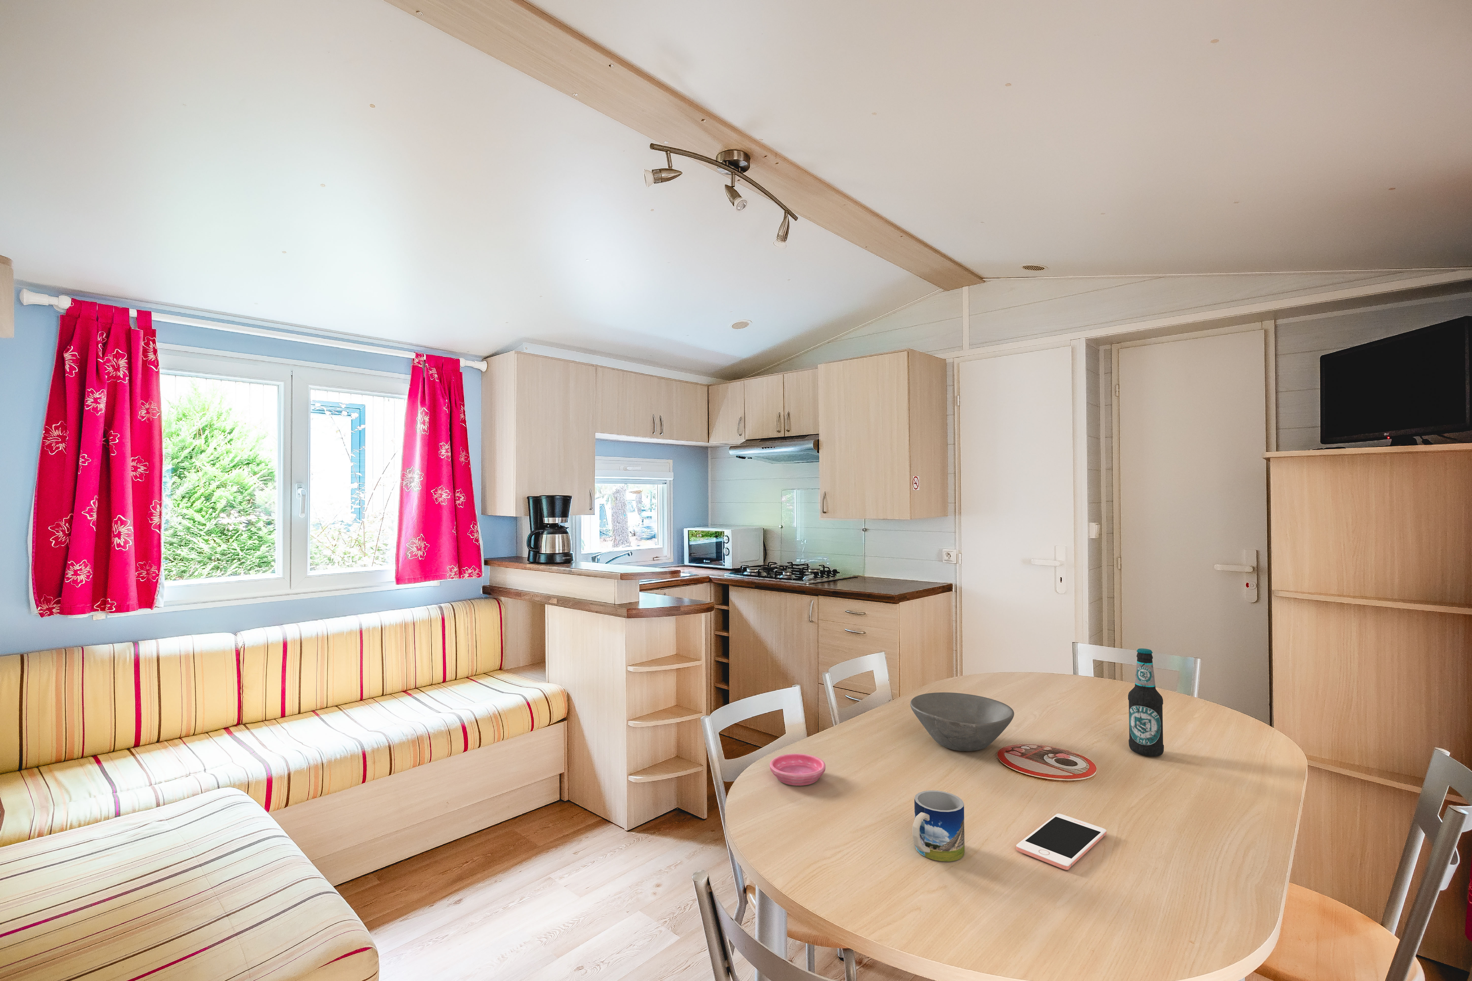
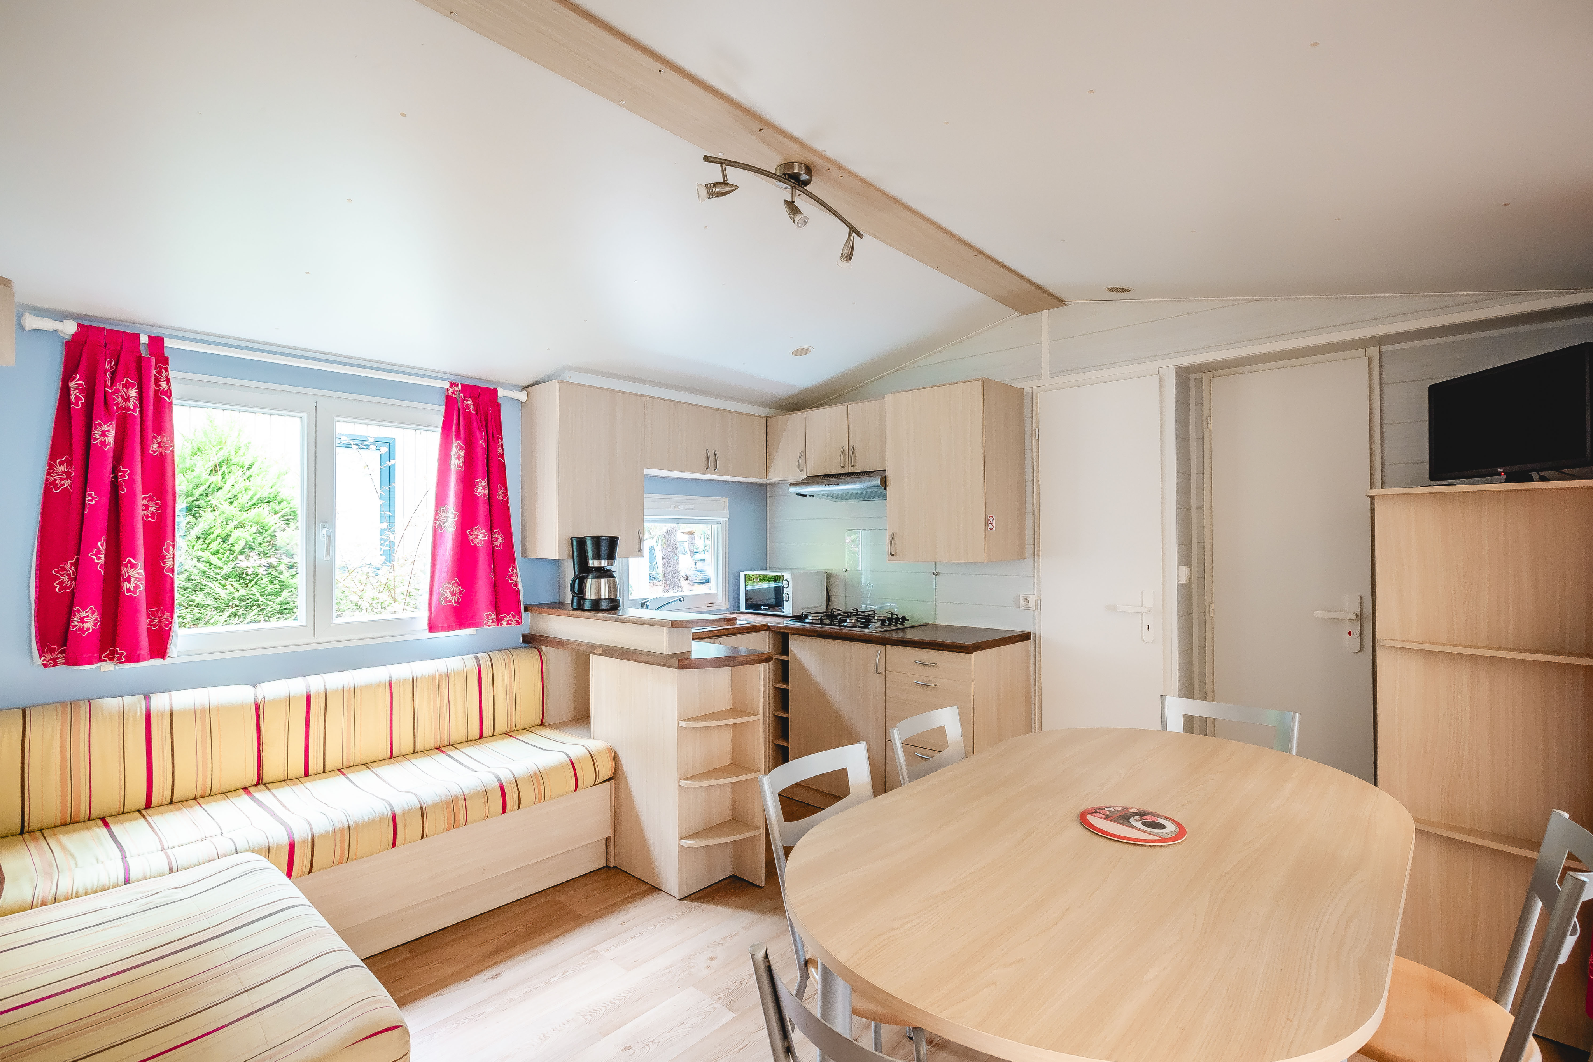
- cell phone (1062, 840)
- bottle (1146, 701)
- bowl (961, 725)
- saucer (797, 770)
- mug (933, 828)
